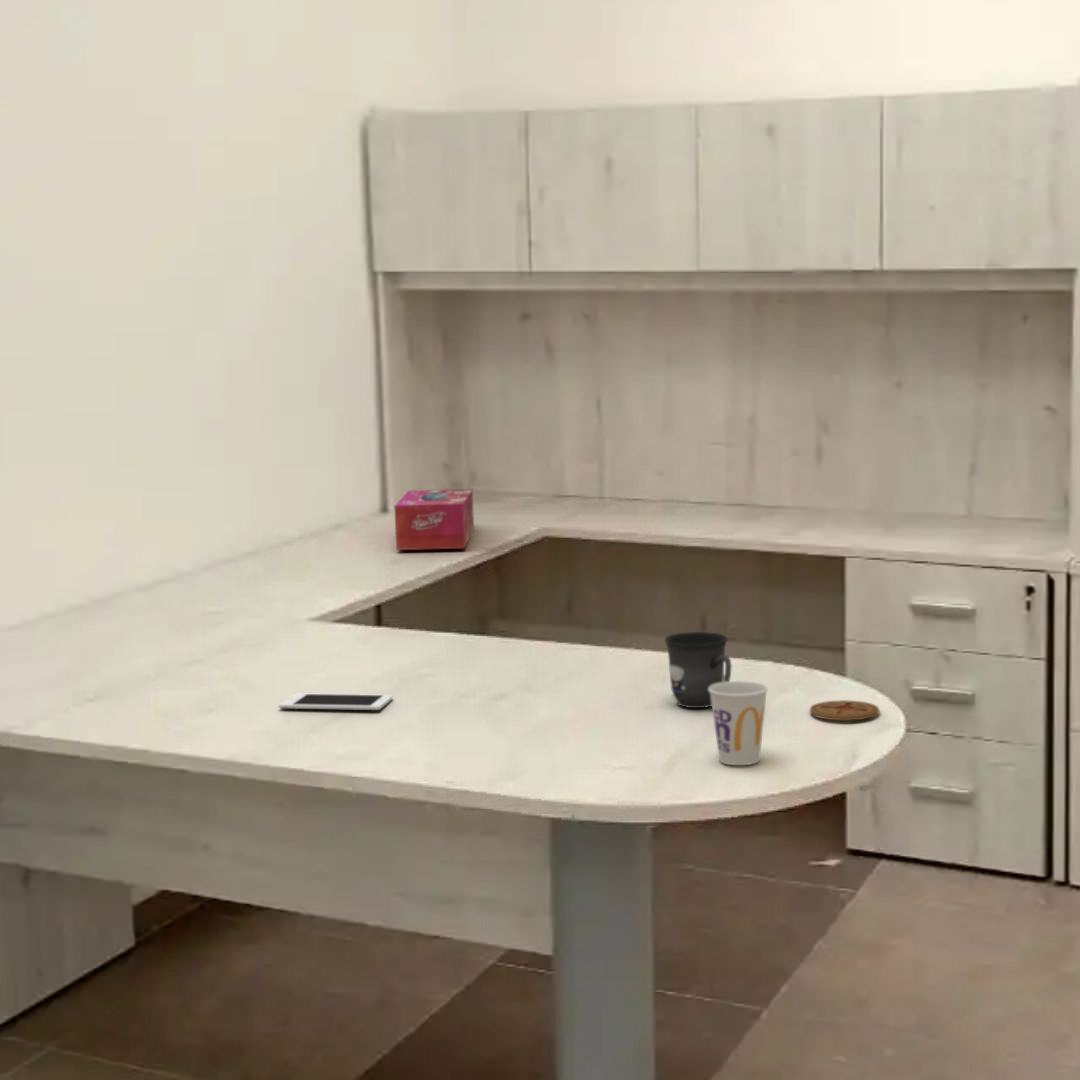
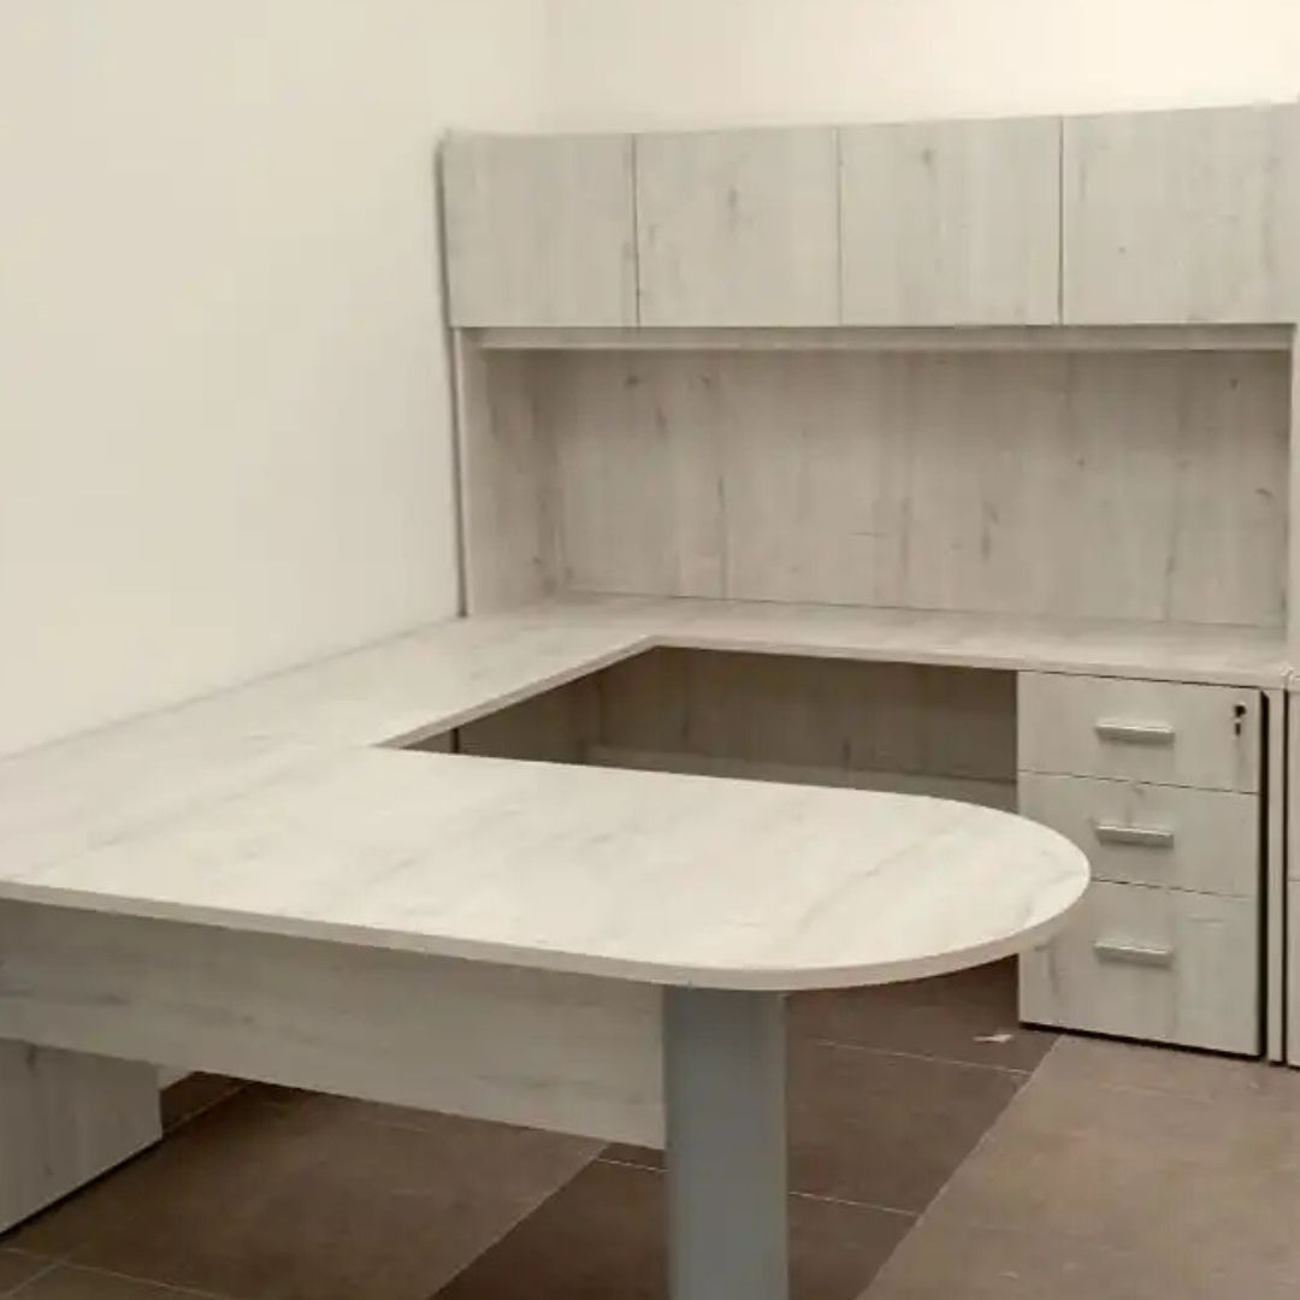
- mug (703, 672)
- tissue box (435, 518)
- cell phone (336, 701)
- coaster (844, 710)
- cup (738, 723)
